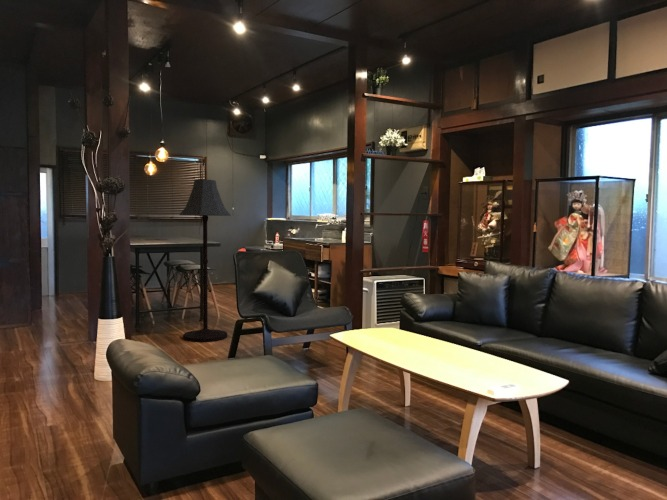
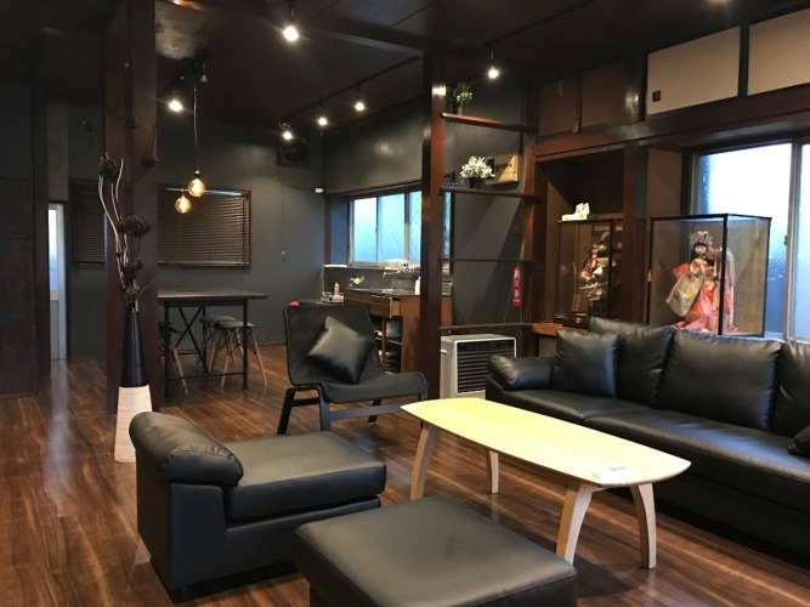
- floor lamp (205, 259)
